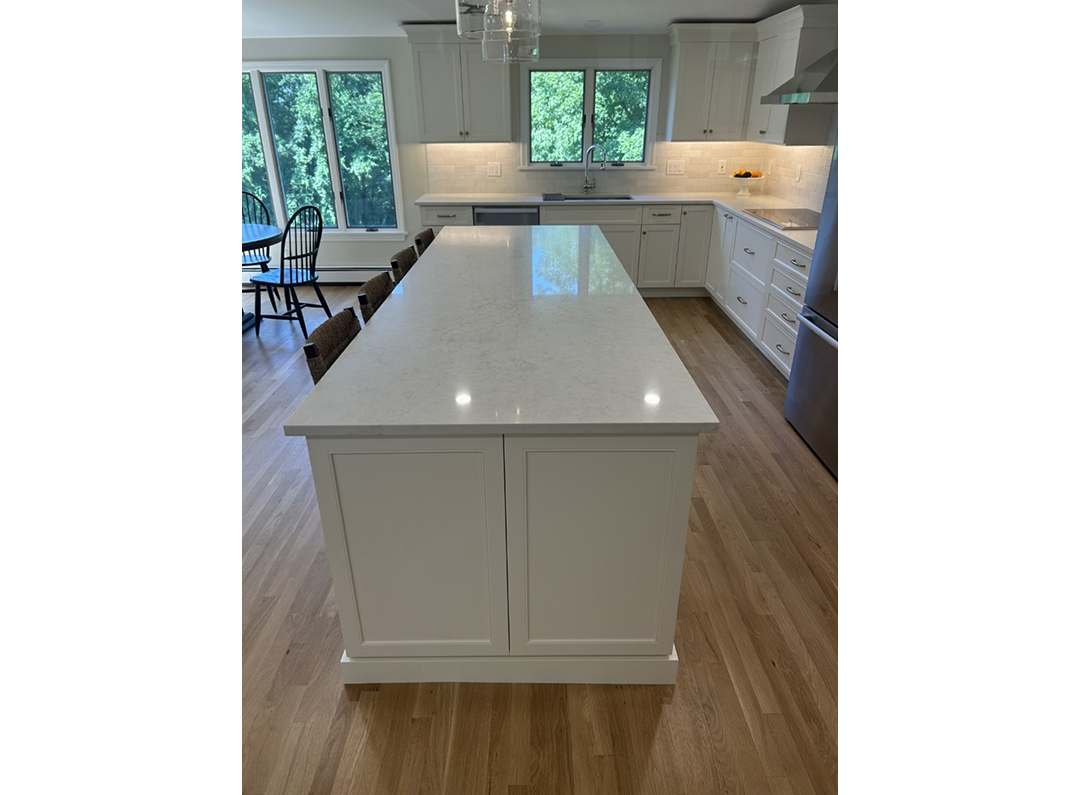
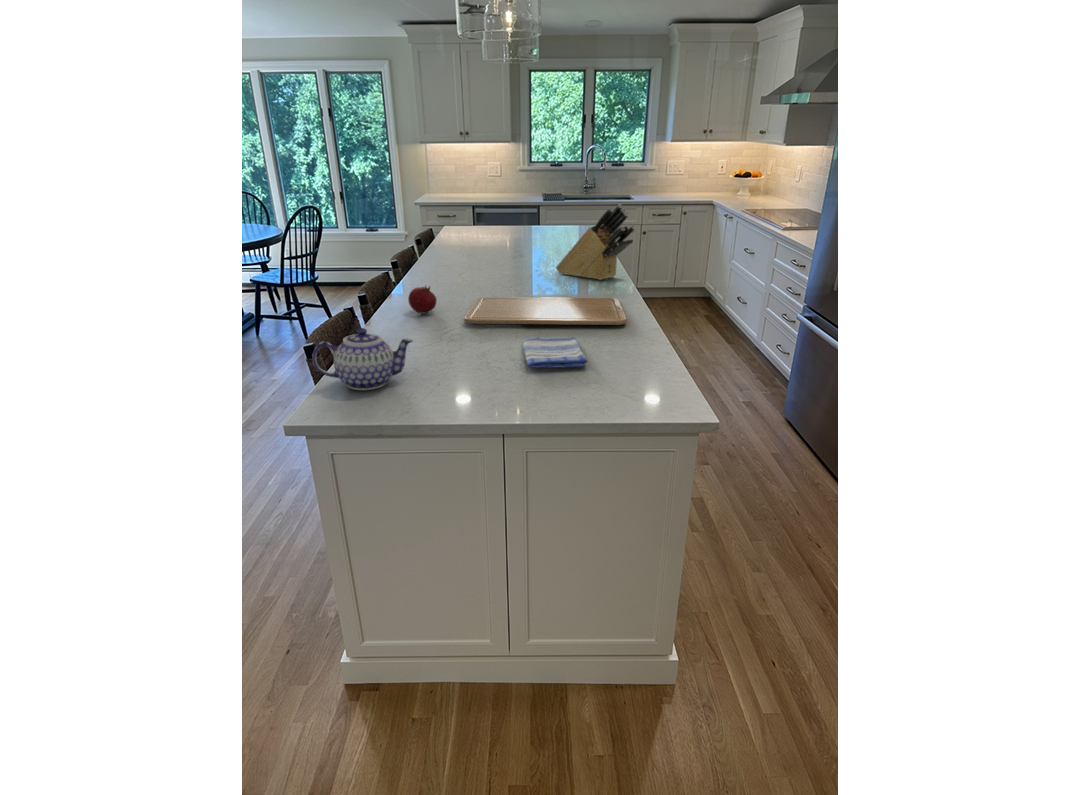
+ fruit (422, 299)
+ chopping board (546, 309)
+ knife block (594, 241)
+ dish towel (553, 351)
+ teapot (364, 356)
